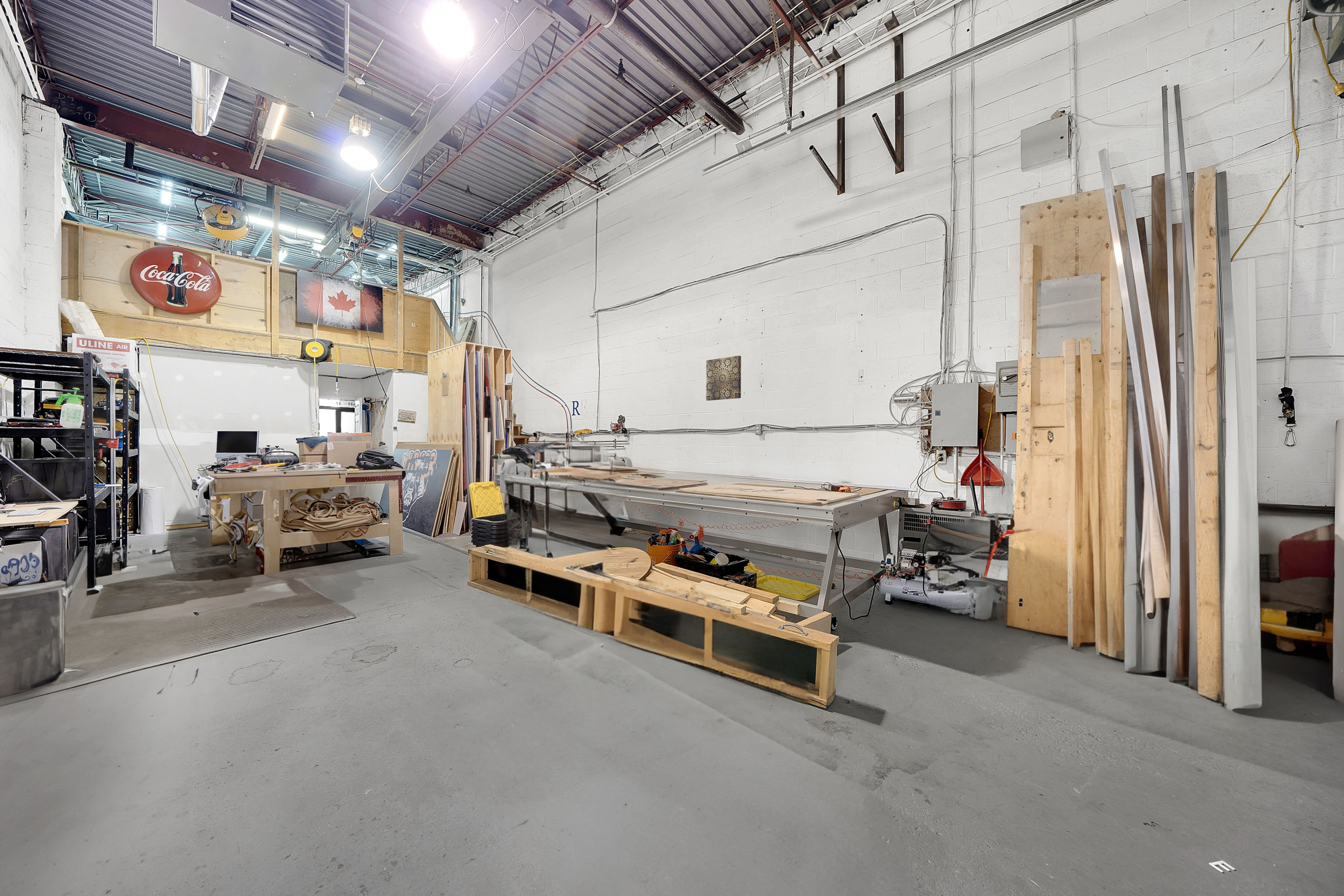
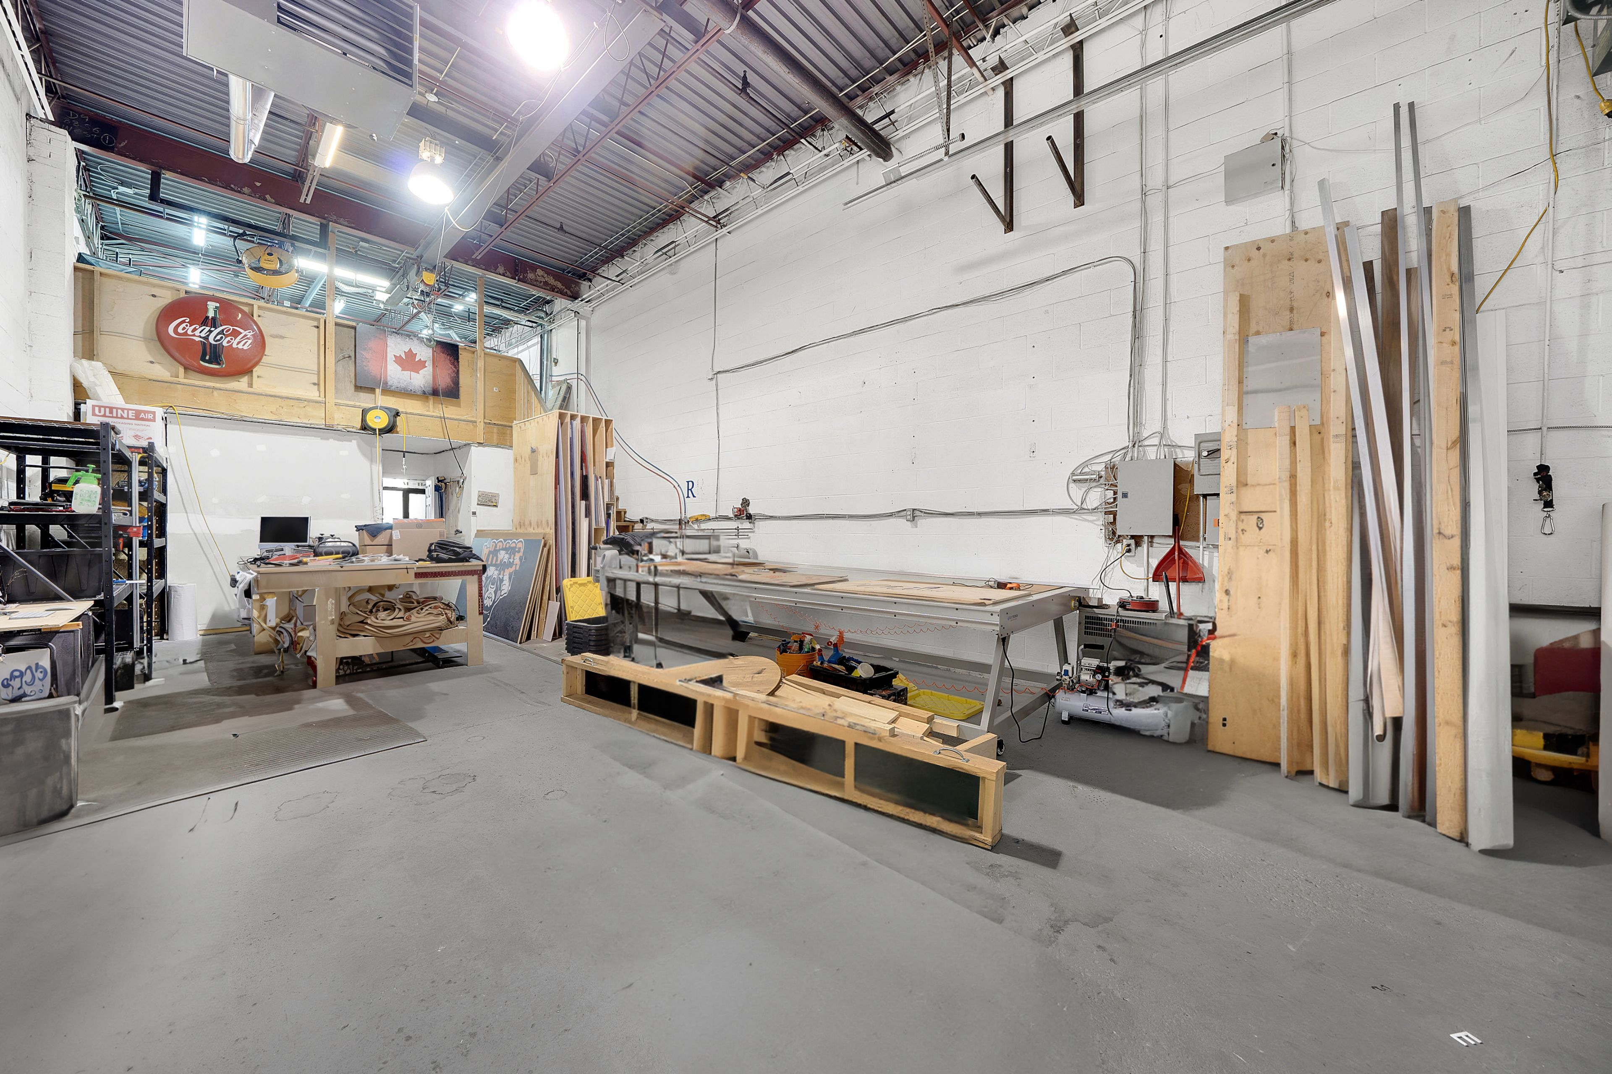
- wall art (723, 379)
